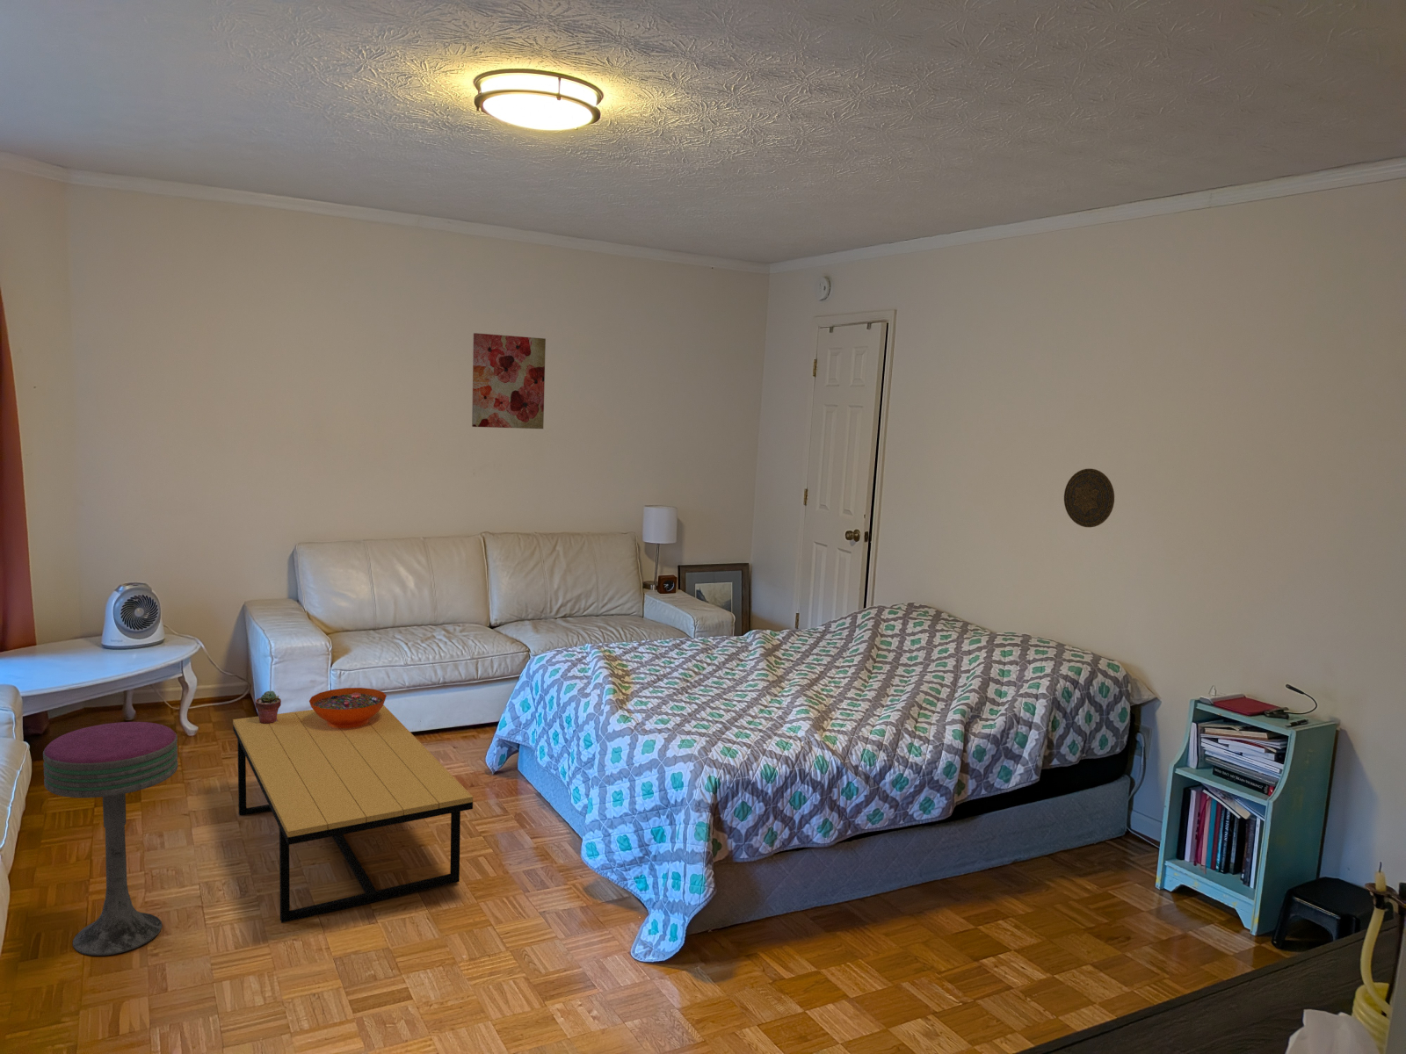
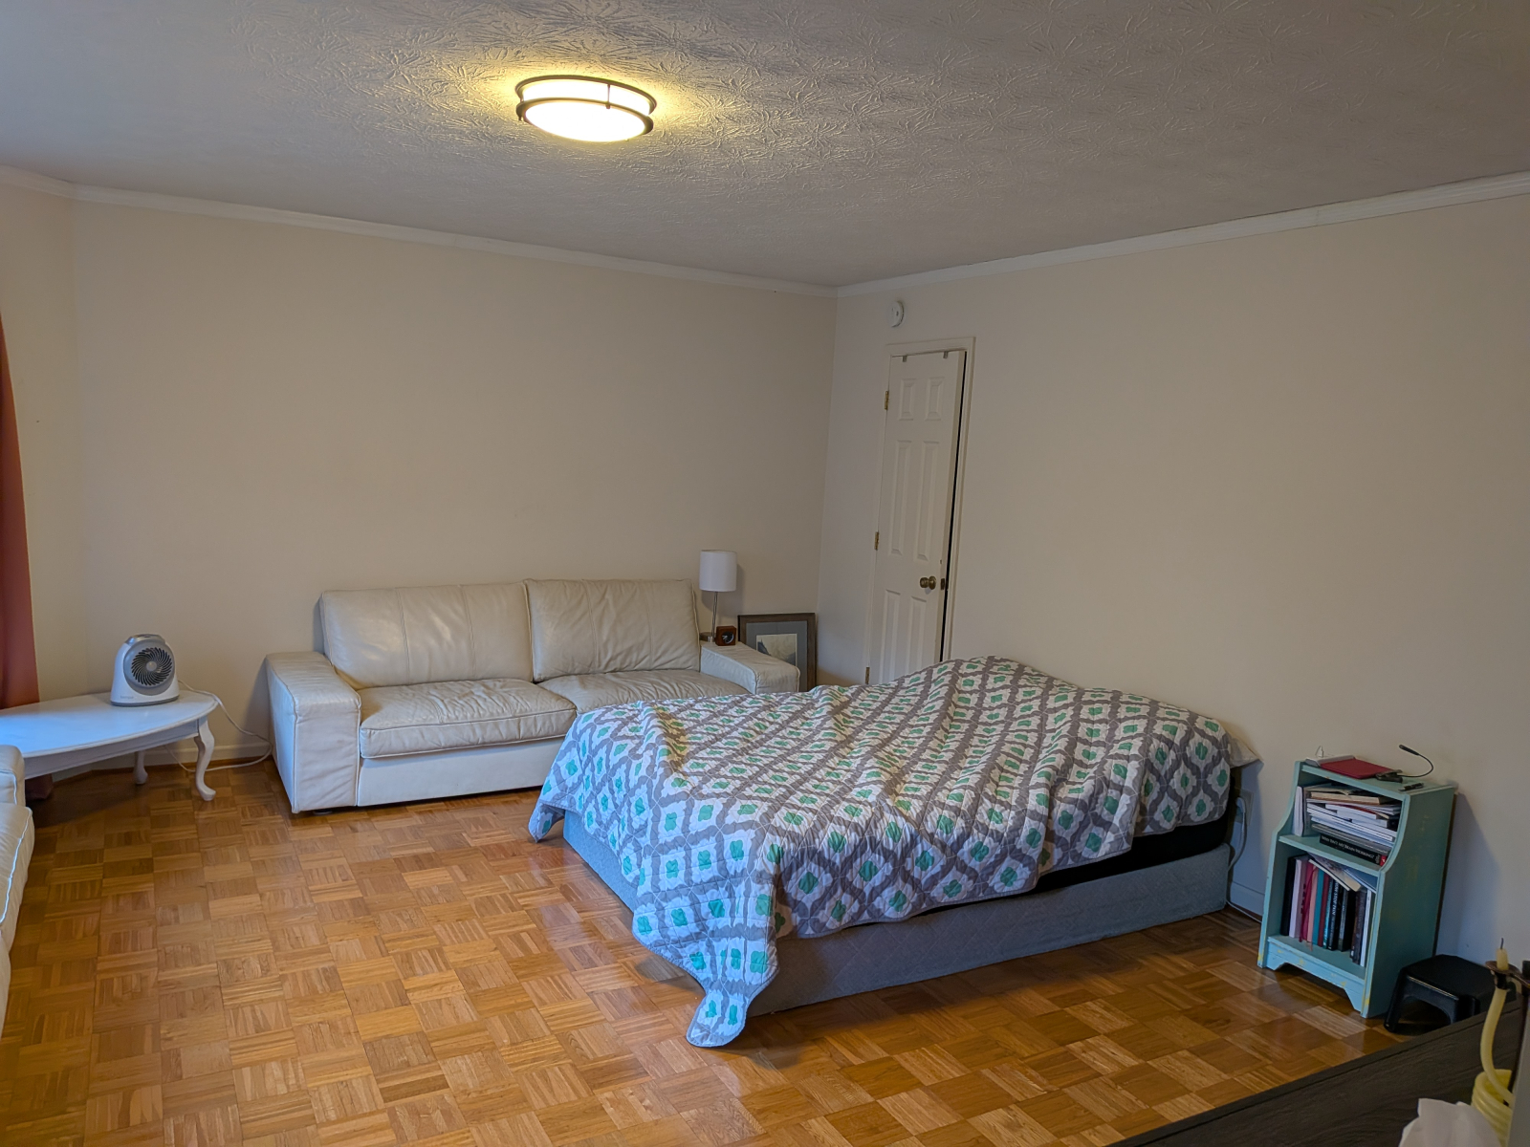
- decorative plate (1086, 498)
- wall art (509, 382)
- potted succulent (268, 705)
- decorative bowl (348, 709)
- coffee table (342, 800)
- bar stool (114, 835)
